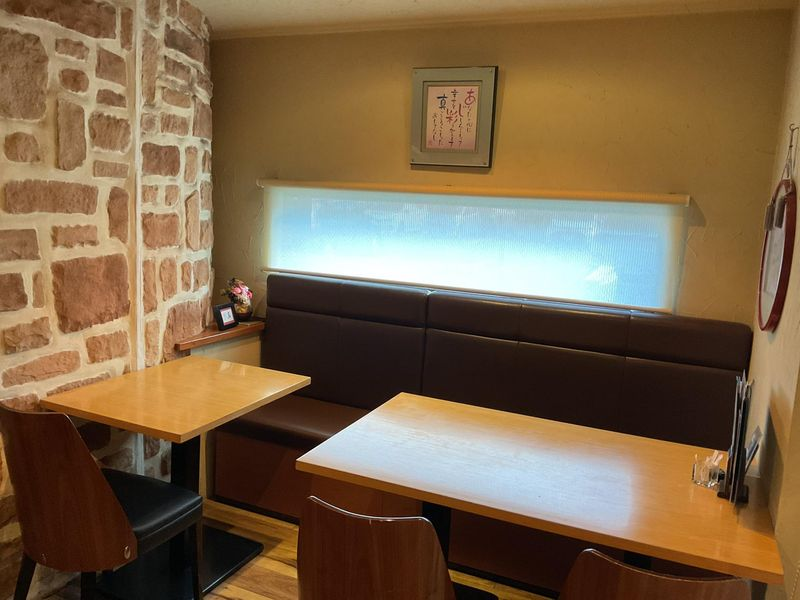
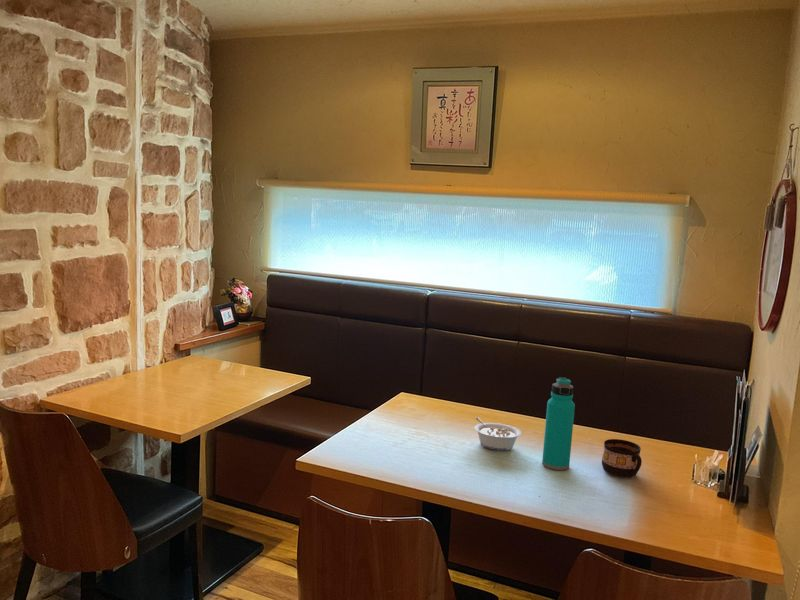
+ legume (495, 435)
+ water bottle (559, 421)
+ cup (620, 459)
